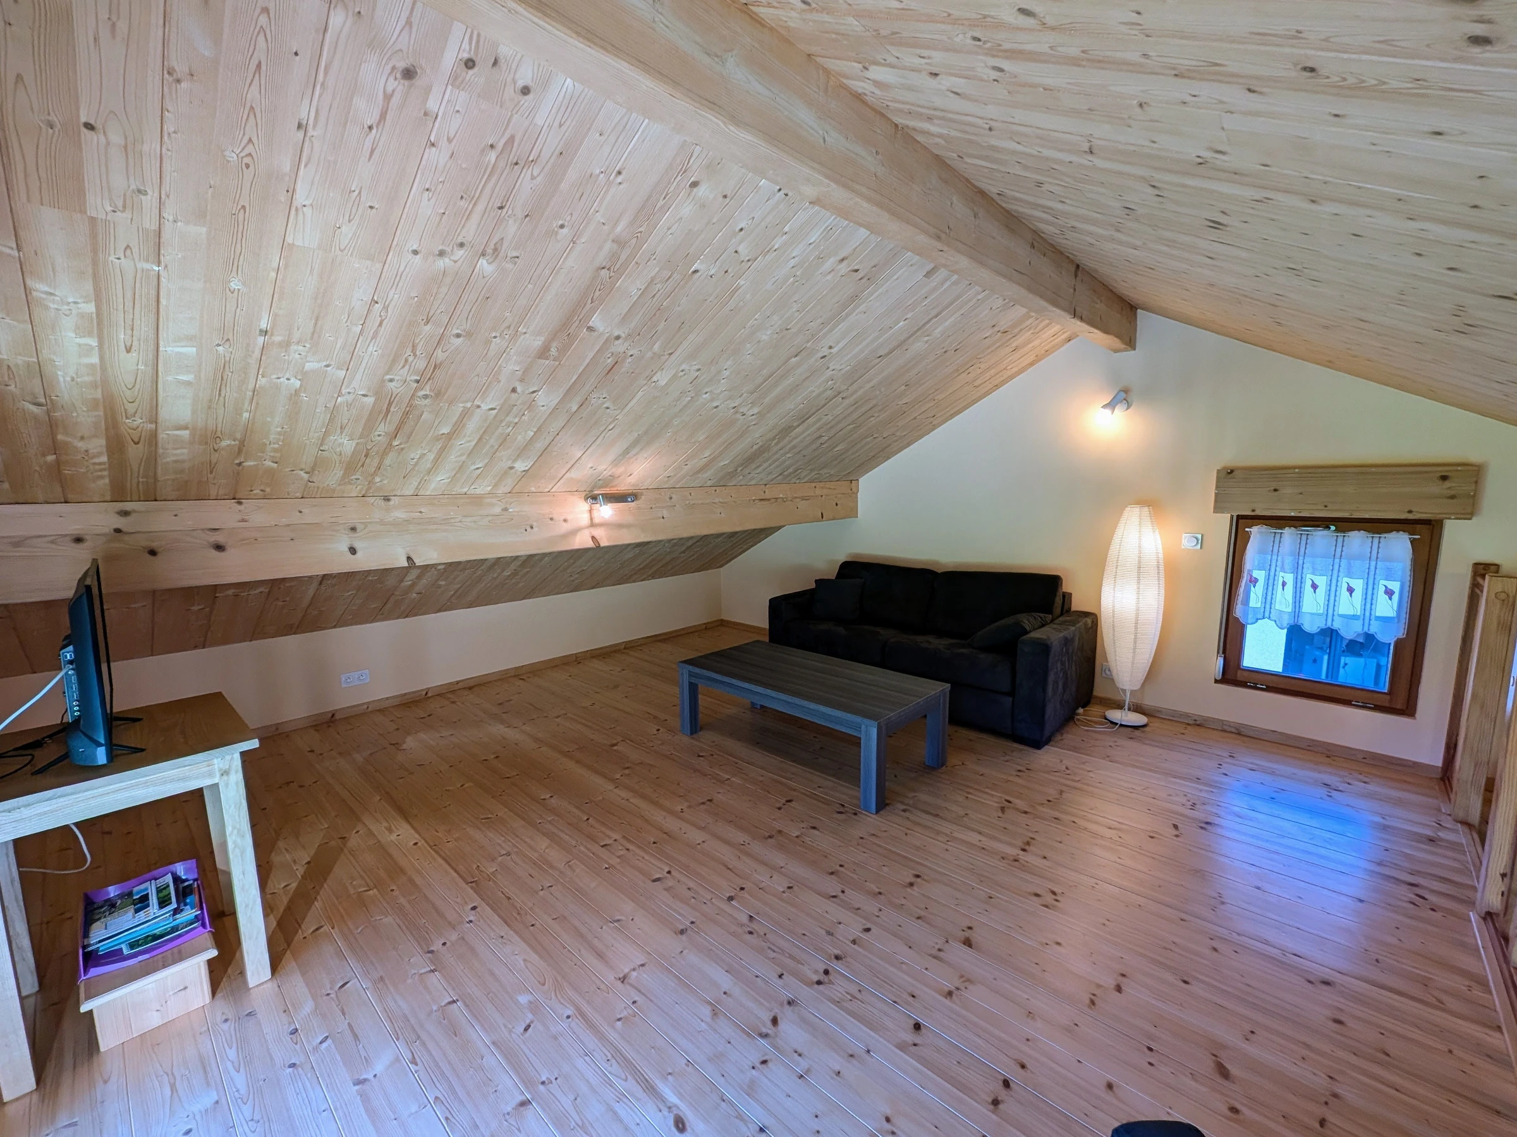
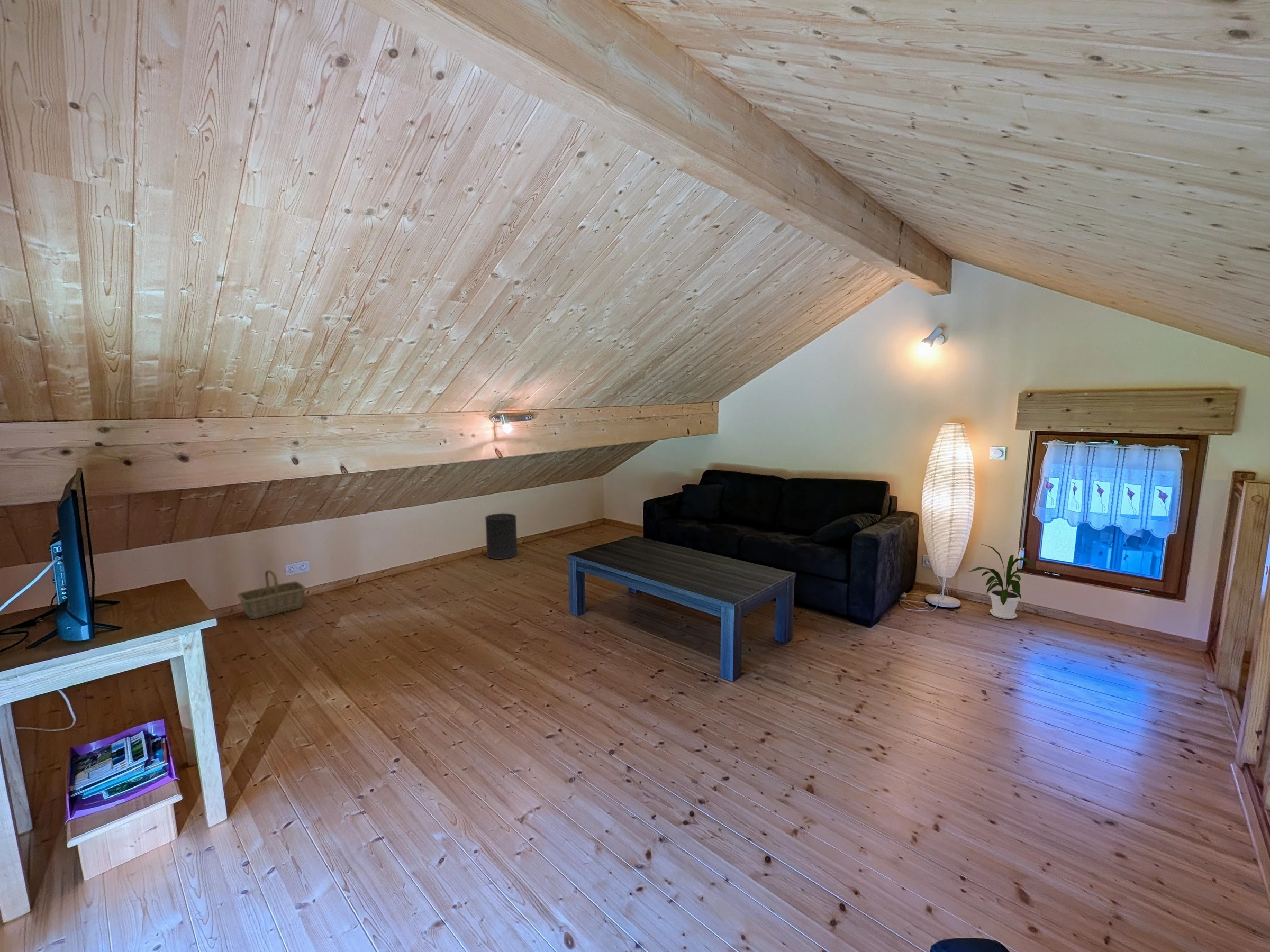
+ trash can (501, 535)
+ house plant (1002, 582)
+ basket (272, 591)
